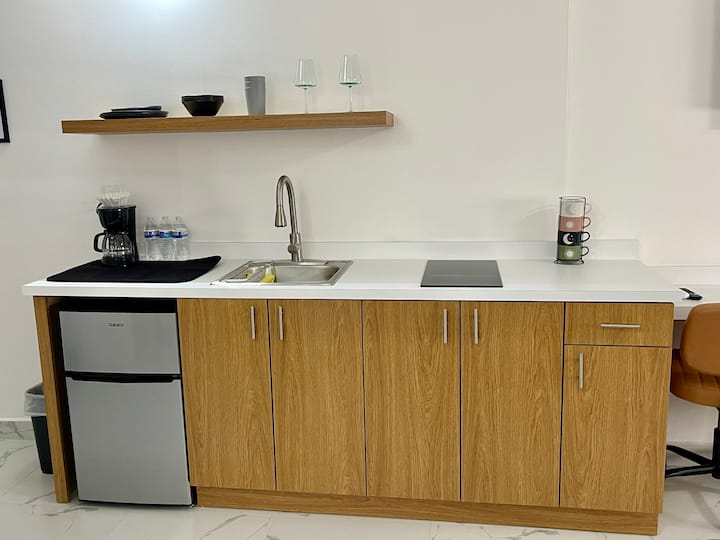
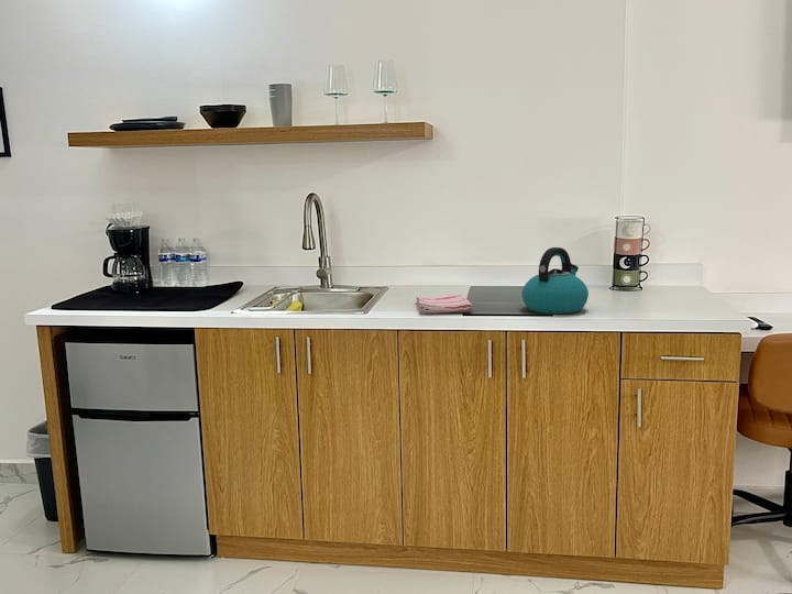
+ kettle (557, 277)
+ dish towel (443, 301)
